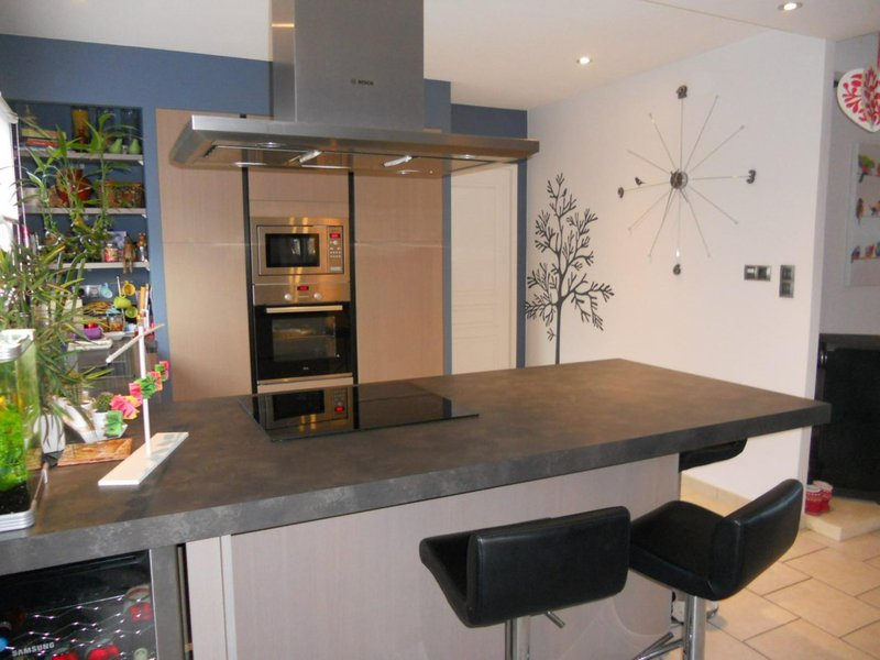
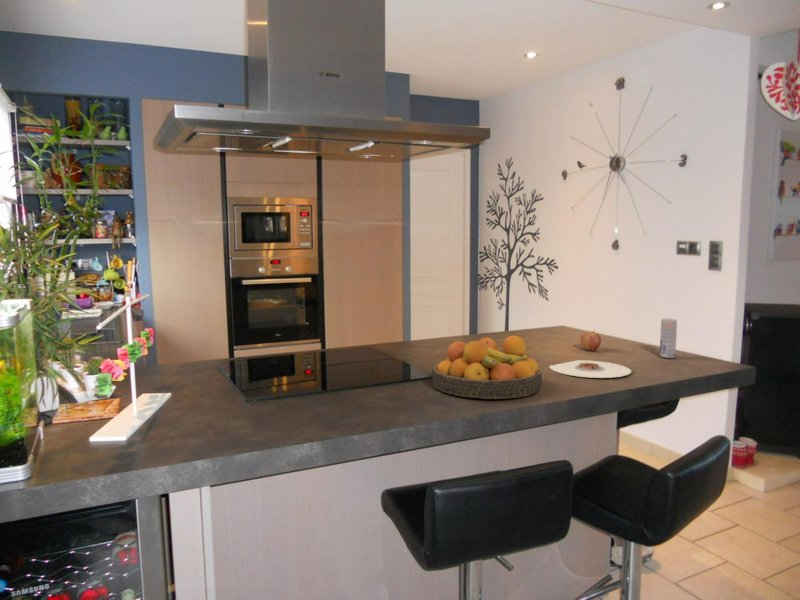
+ plate (589, 366)
+ fruit bowl (486, 361)
+ beverage can (668, 338)
+ fruit (590, 340)
